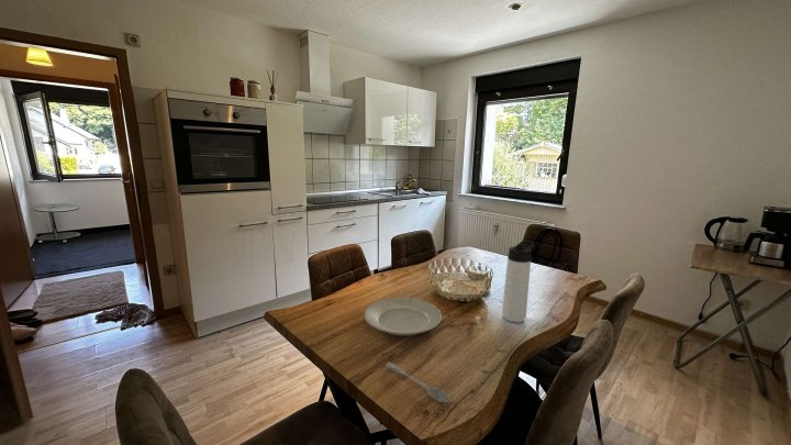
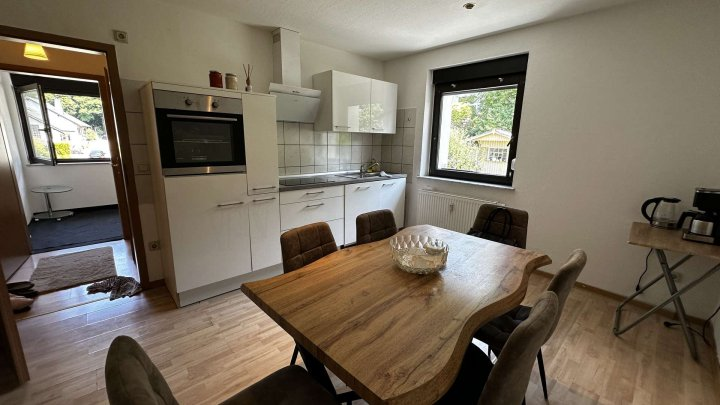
- soupspoon (416, 381)
- plate (402, 318)
- thermos bottle (519, 280)
